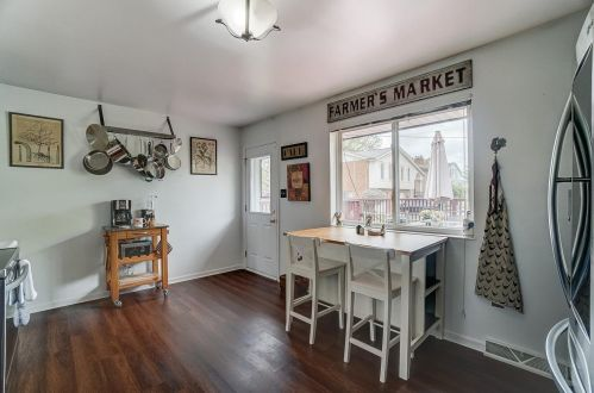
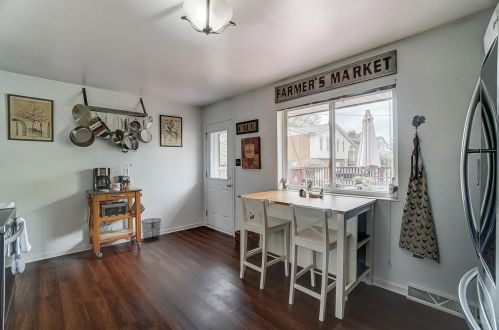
+ waste bin (151, 230)
